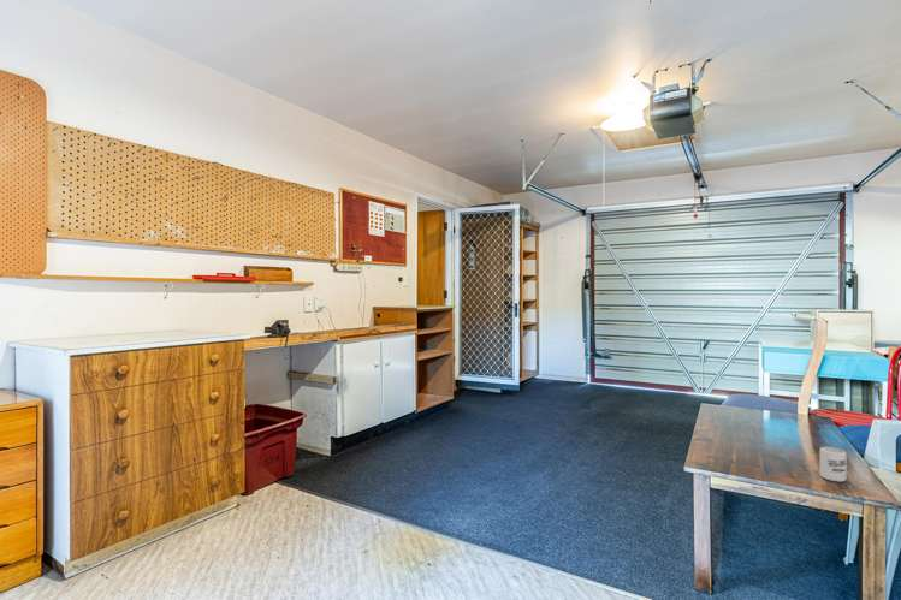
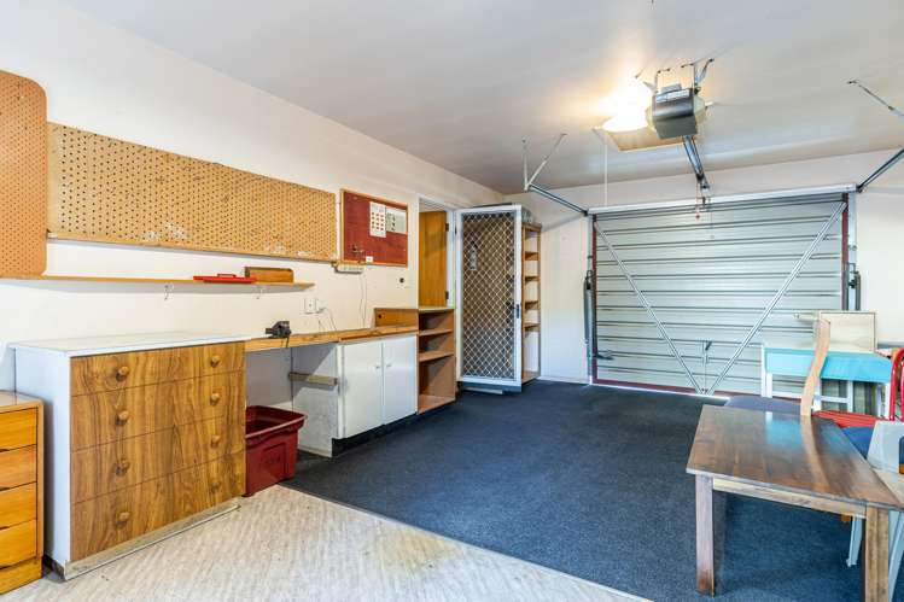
- cup (832, 464)
